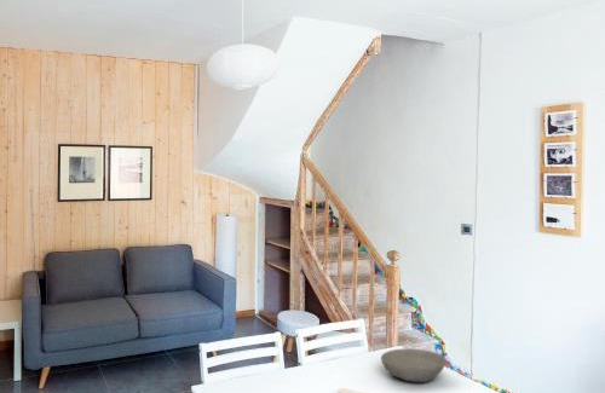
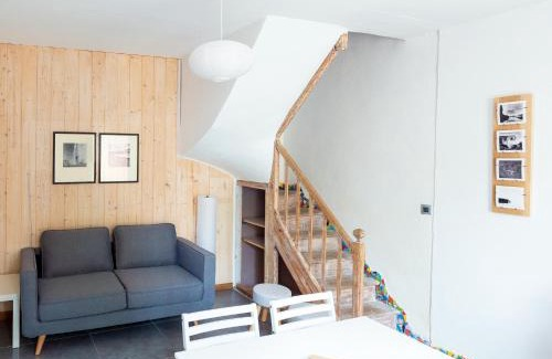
- bowl (413, 366)
